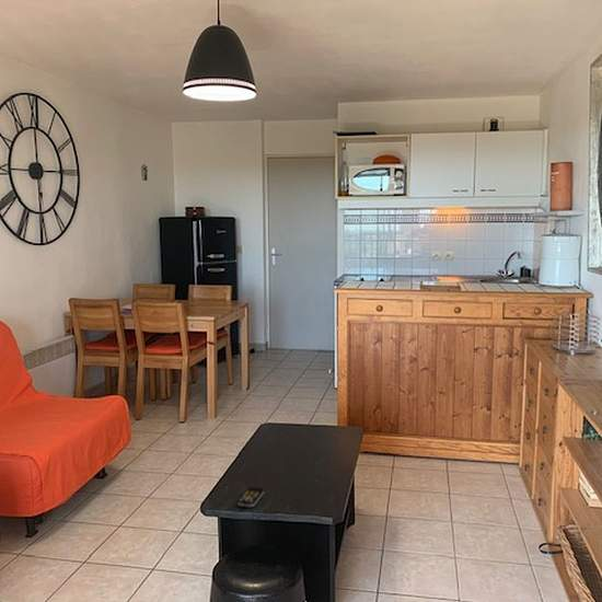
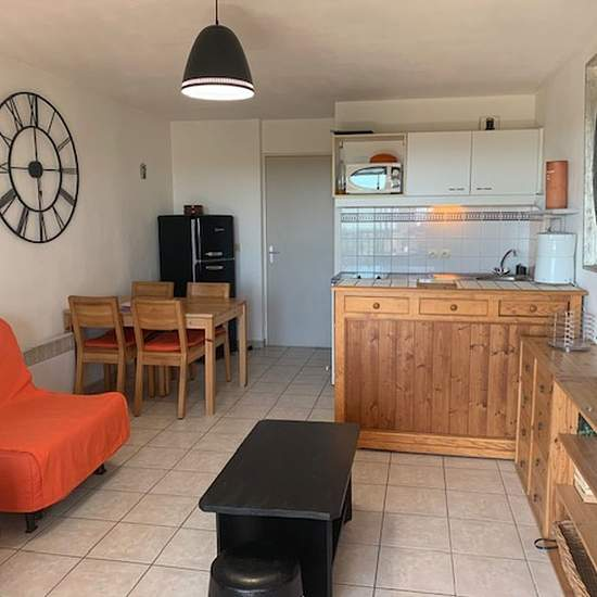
- remote control (251, 496)
